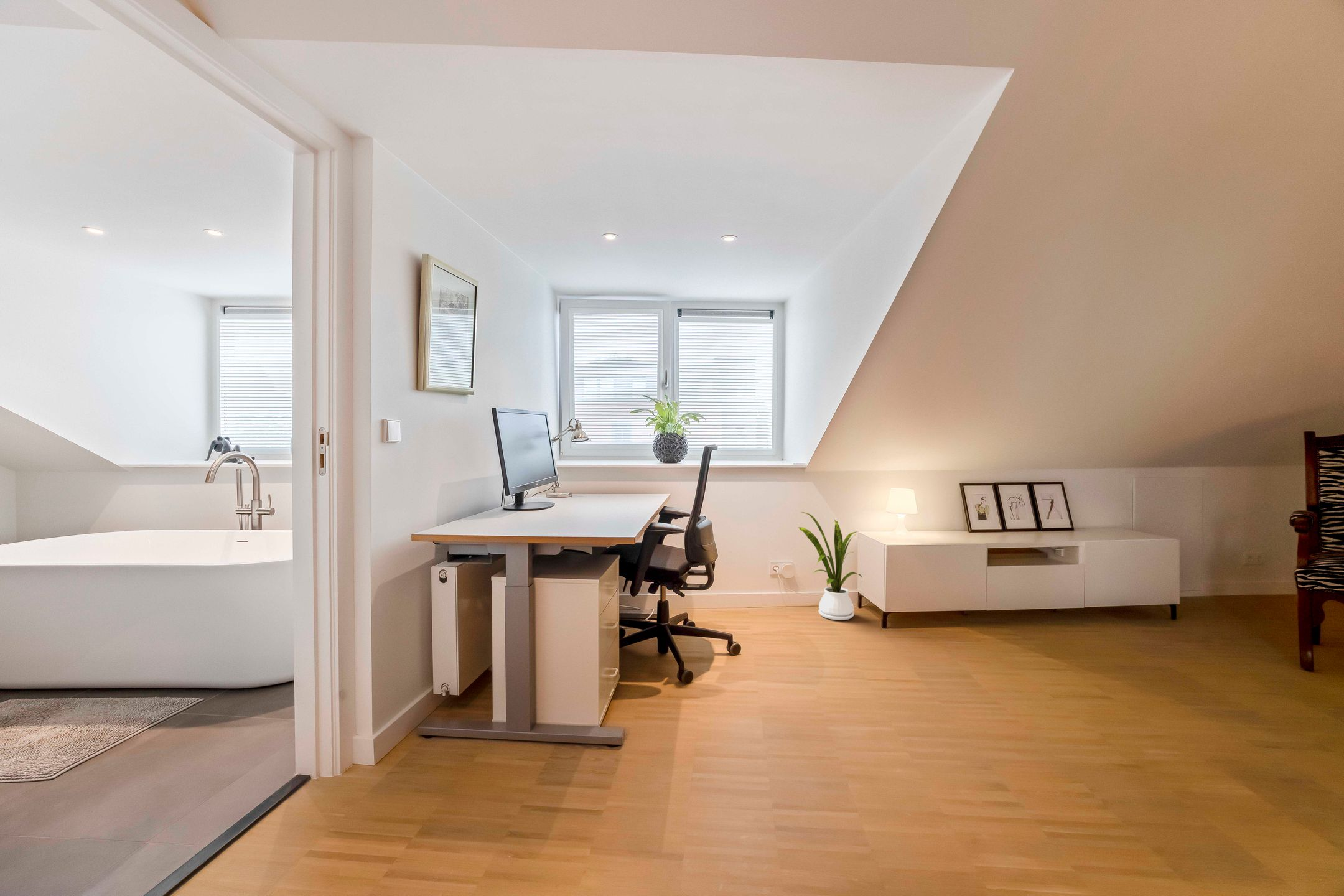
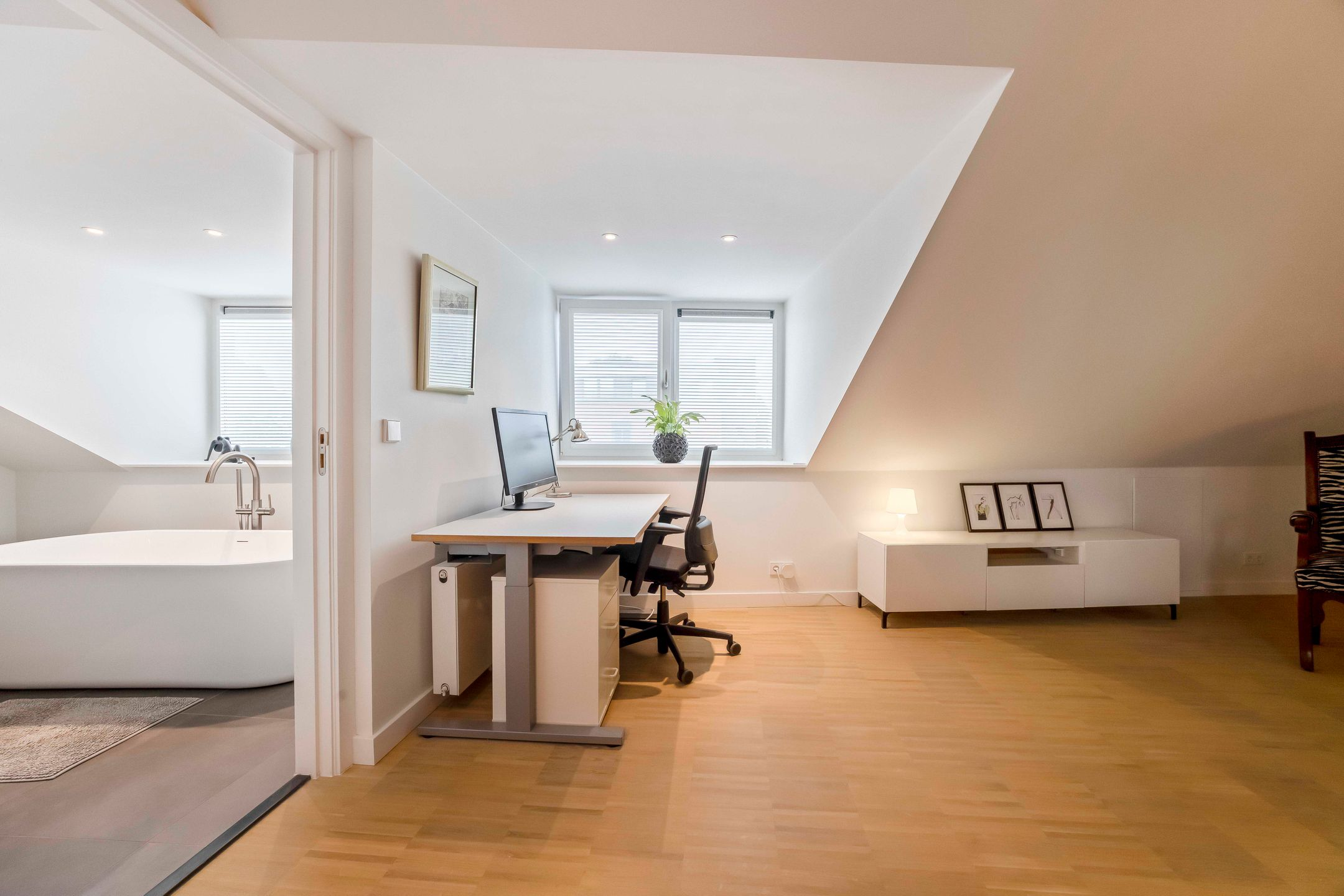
- house plant (832, 563)
